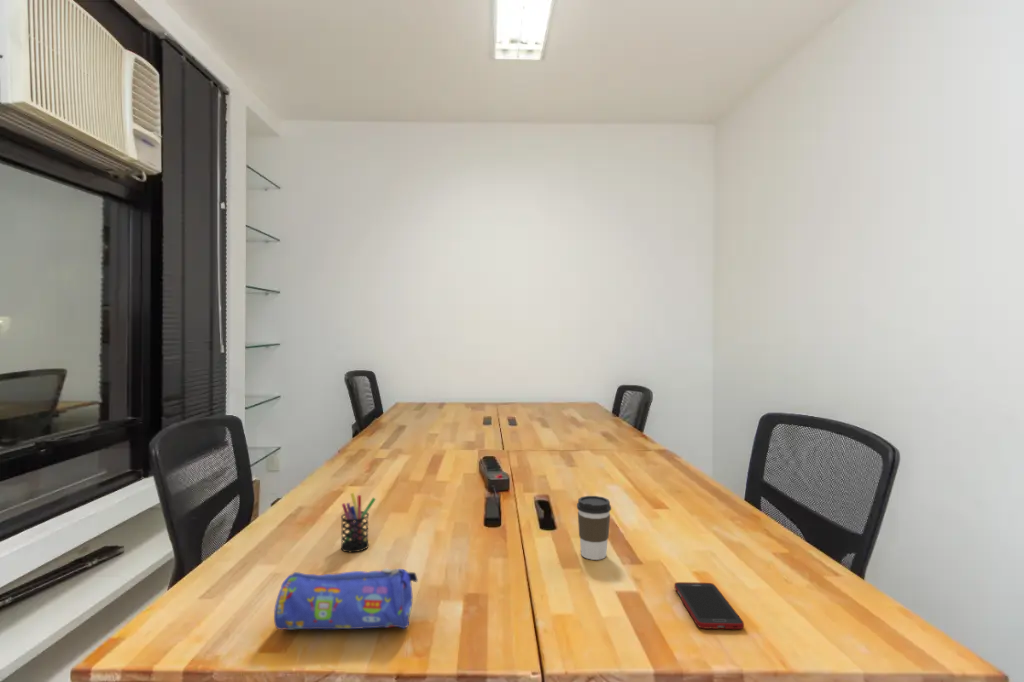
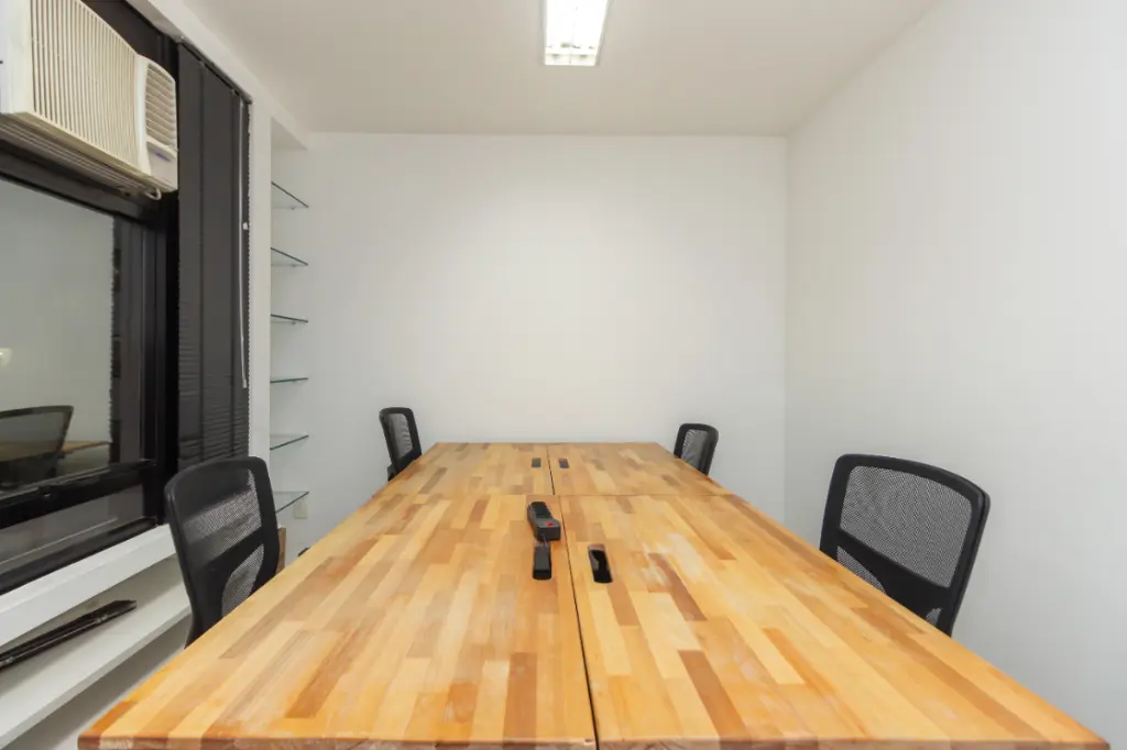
- pencil case (347, 597)
- pen holder (358, 519)
- cell phone (706, 604)
- coffee cup (593, 527)
